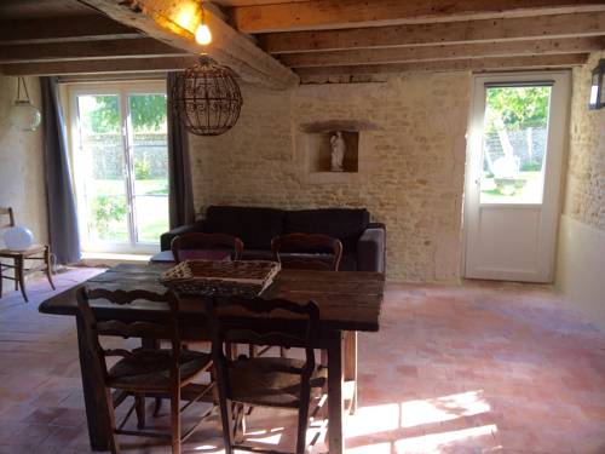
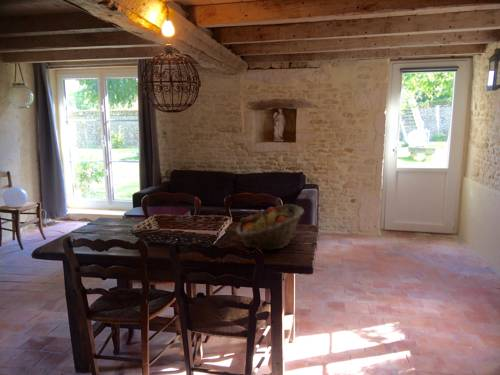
+ fruit basket (269, 225)
